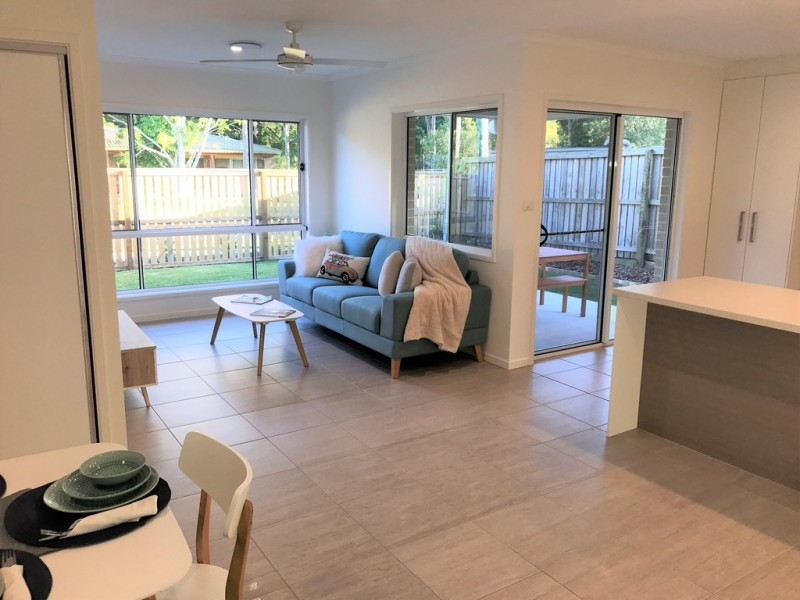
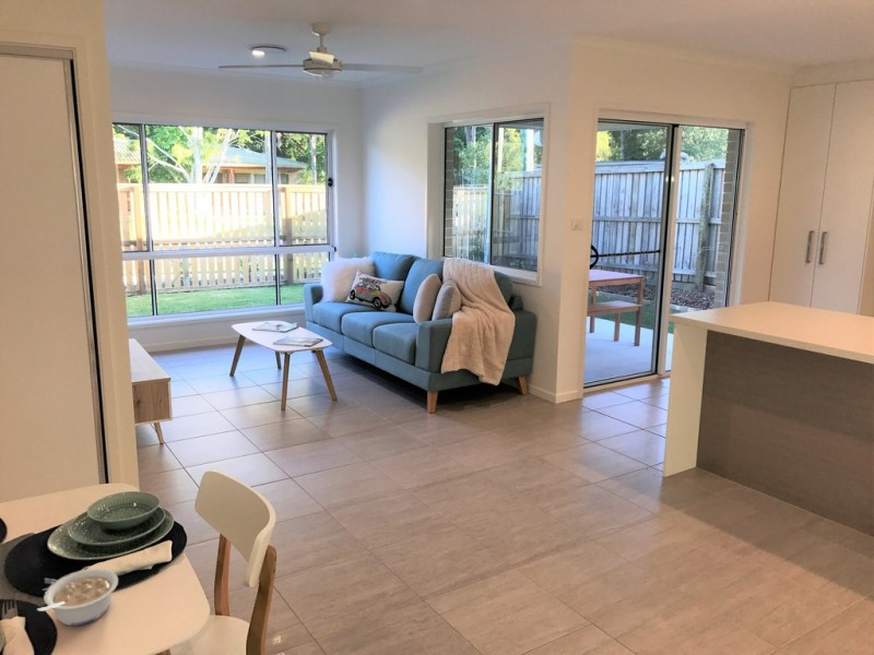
+ legume (82, 598)
